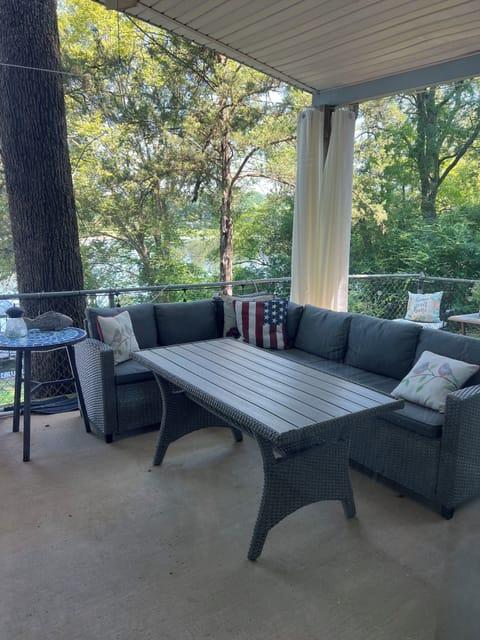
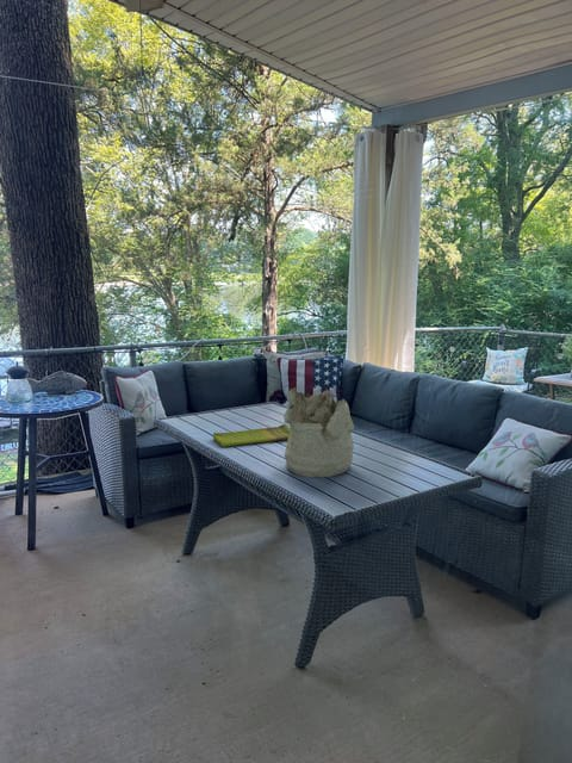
+ dish towel (255, 435)
+ mineral sample (319, 428)
